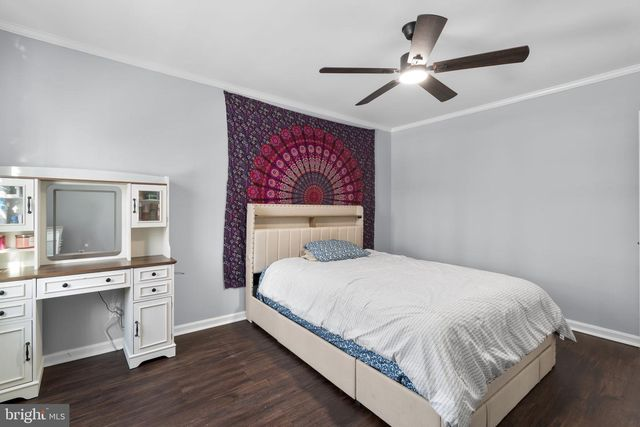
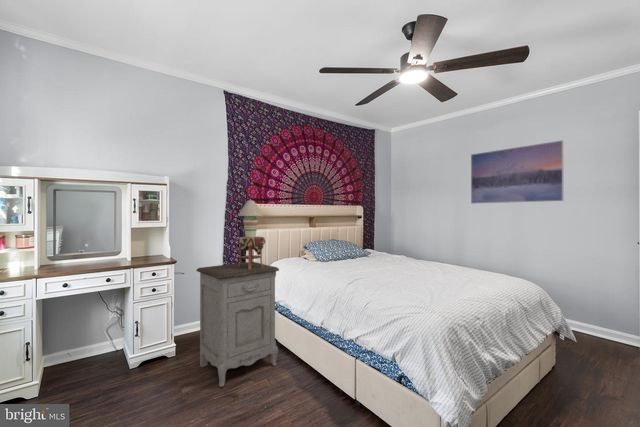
+ nightstand (240, 317)
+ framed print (512, 175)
+ table lamp (248, 233)
